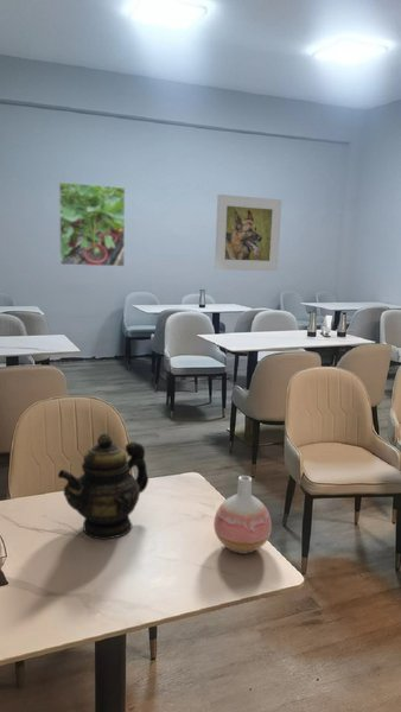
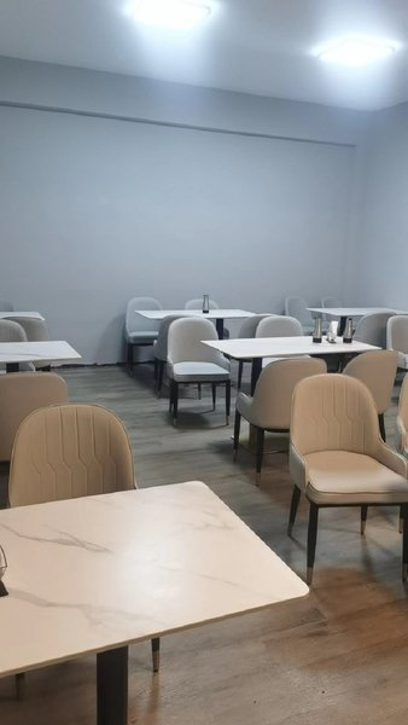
- vase (243, 513)
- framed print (248, 234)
- teapot (107, 479)
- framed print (93, 225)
